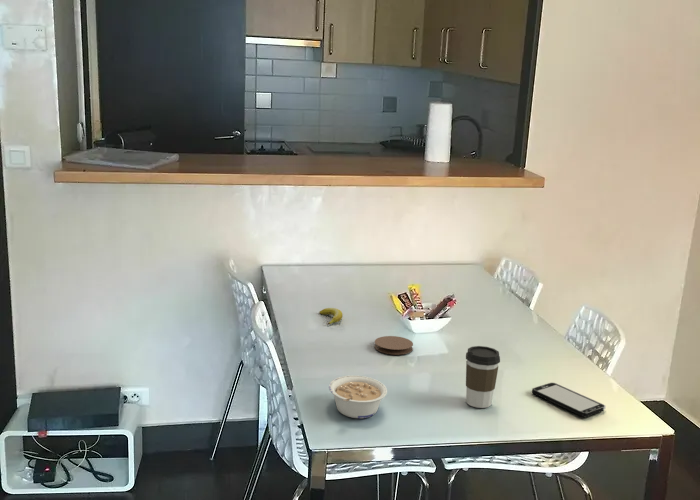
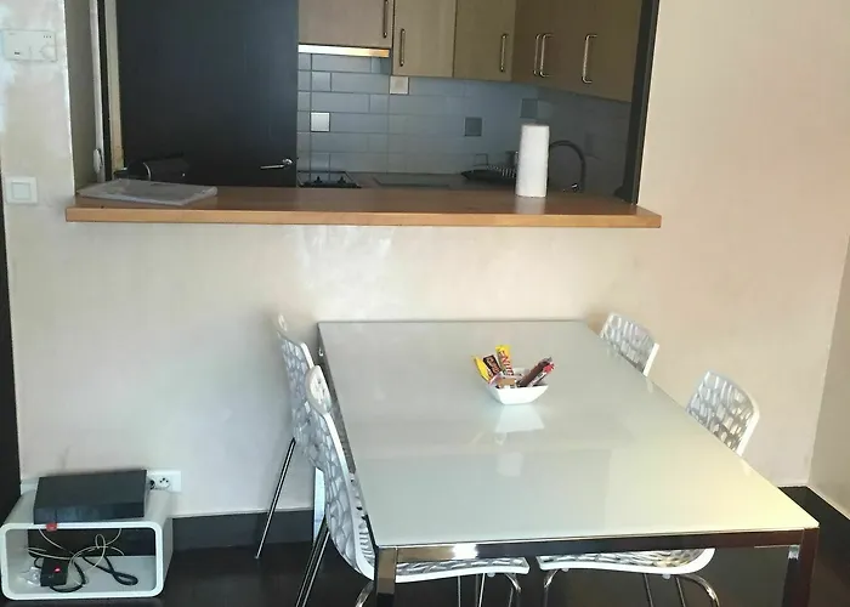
- banana (331, 314)
- coaster (393, 345)
- coffee cup (480, 377)
- smartphone (567, 399)
- legume (358, 397)
